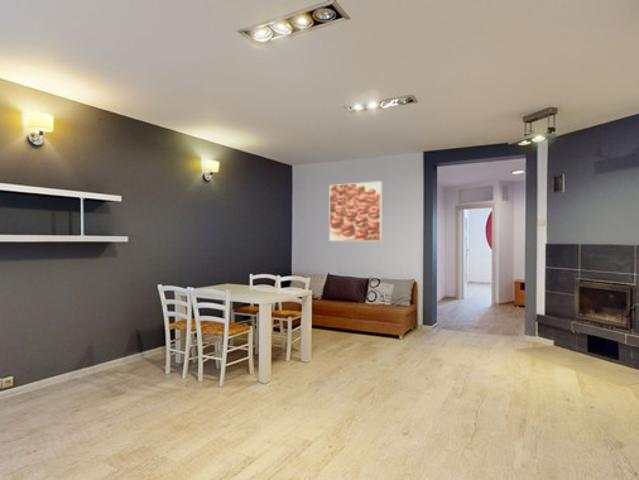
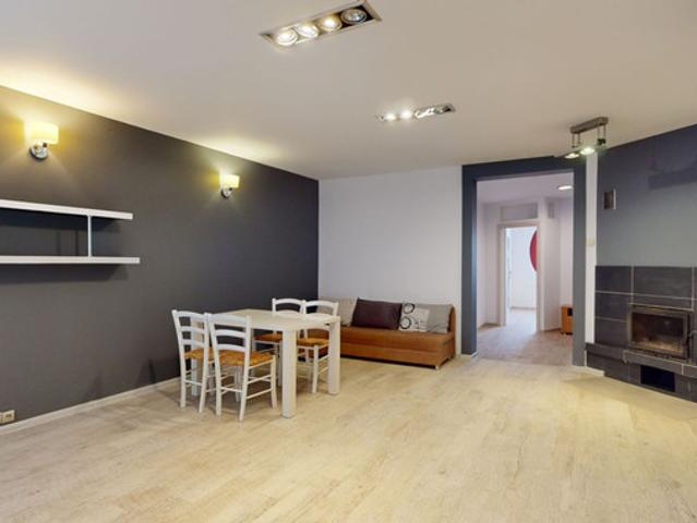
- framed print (354, 212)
